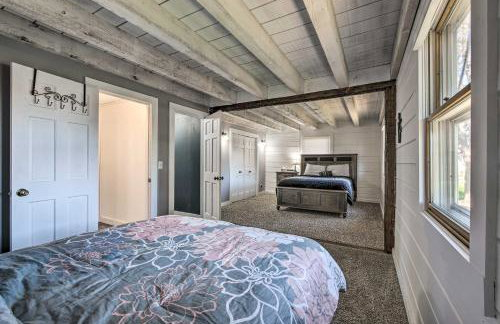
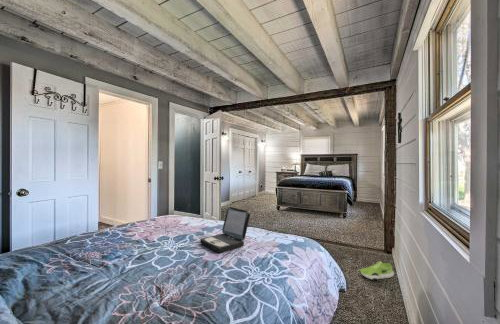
+ laptop (225, 227)
+ shoe (376, 268)
